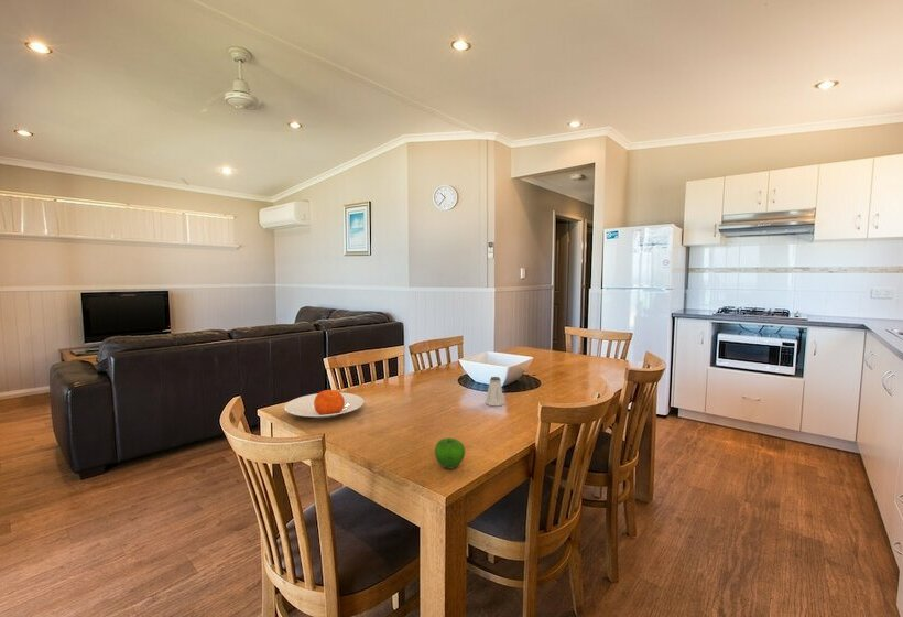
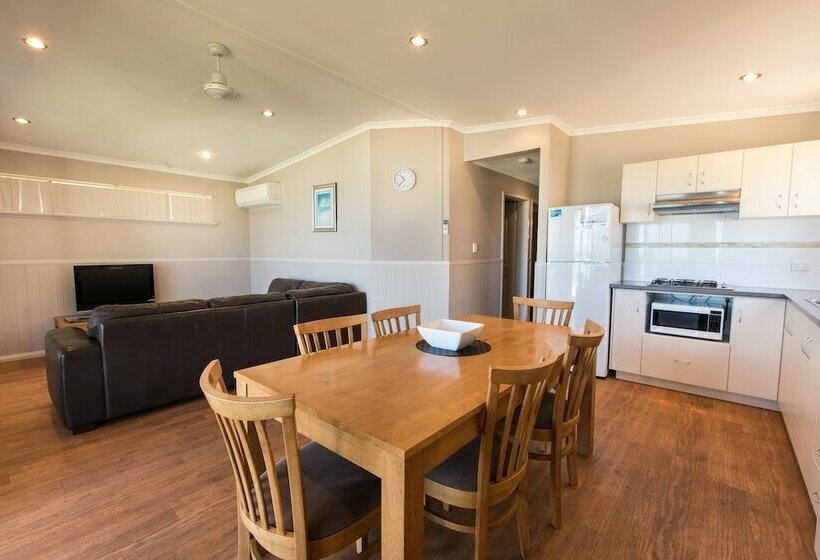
- apple (449, 453)
- saltshaker (494, 390)
- plate (325, 400)
